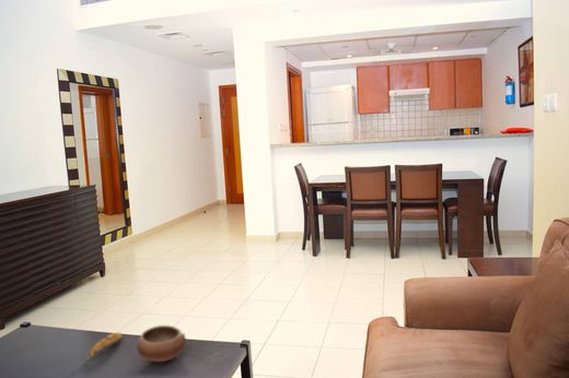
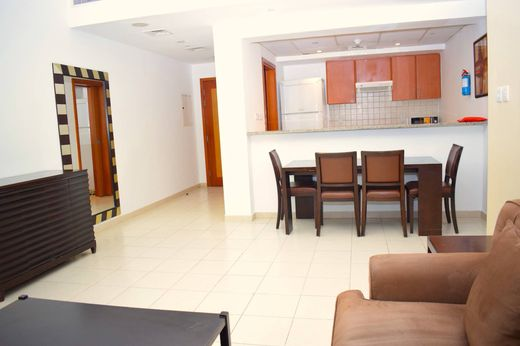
- banana (106, 342)
- bowl (161, 344)
